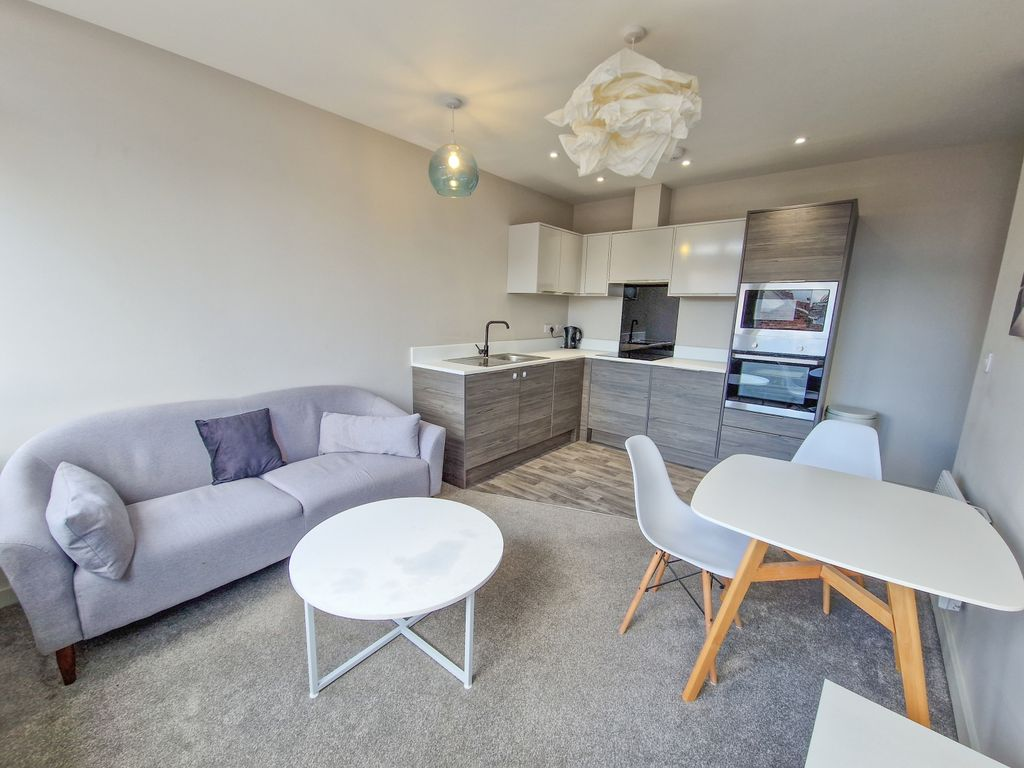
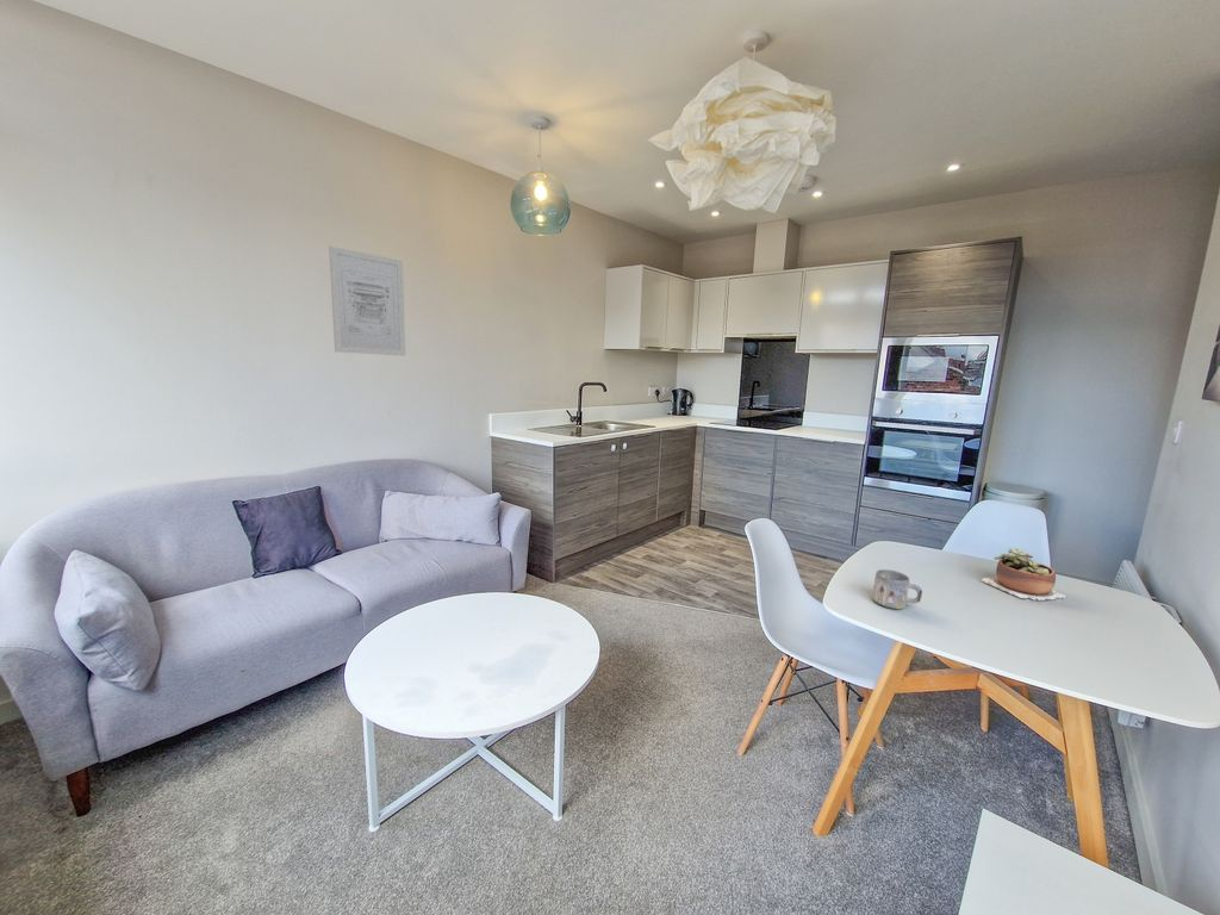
+ wall art (369, 304)
+ succulent plant (1025, 569)
+ mug (897, 590)
